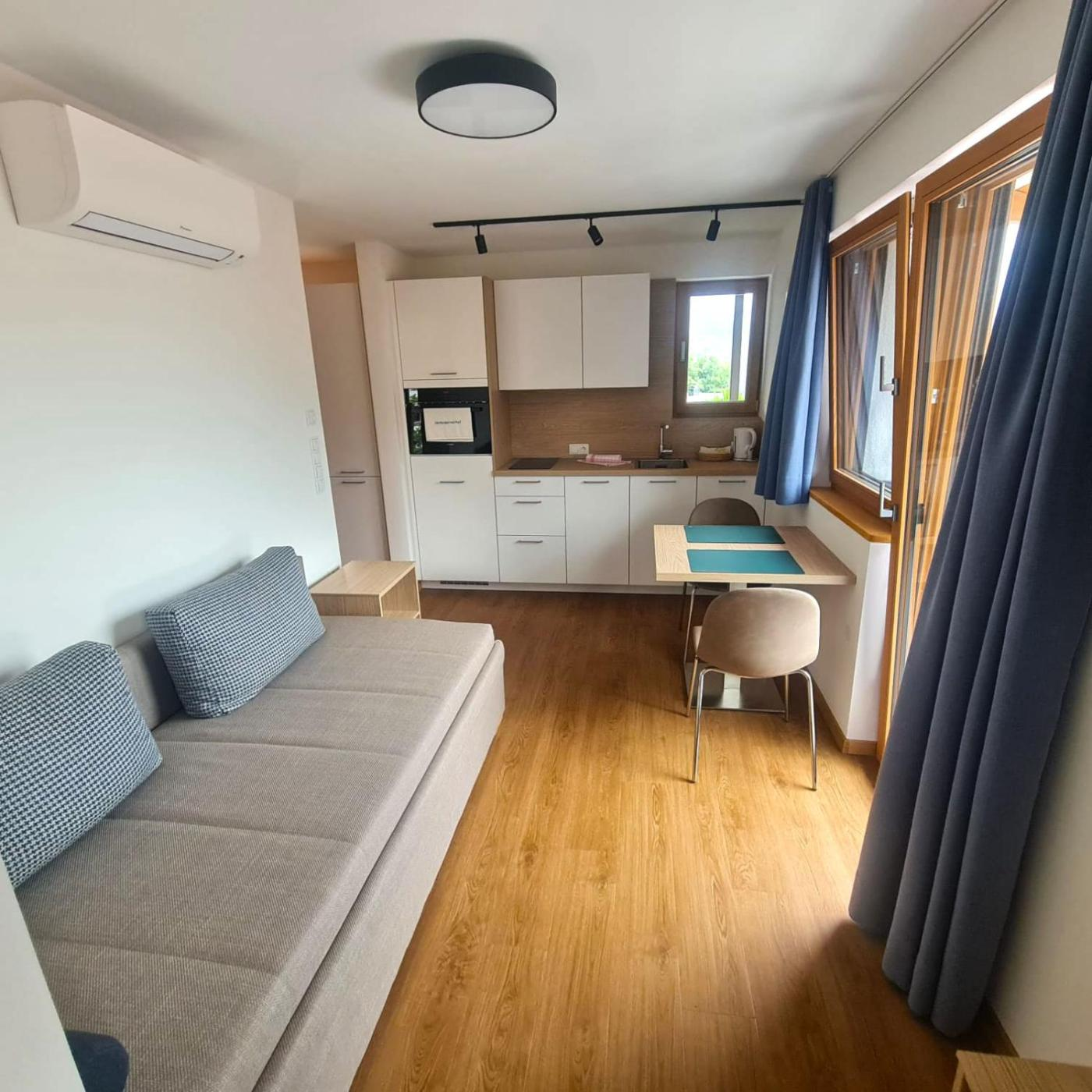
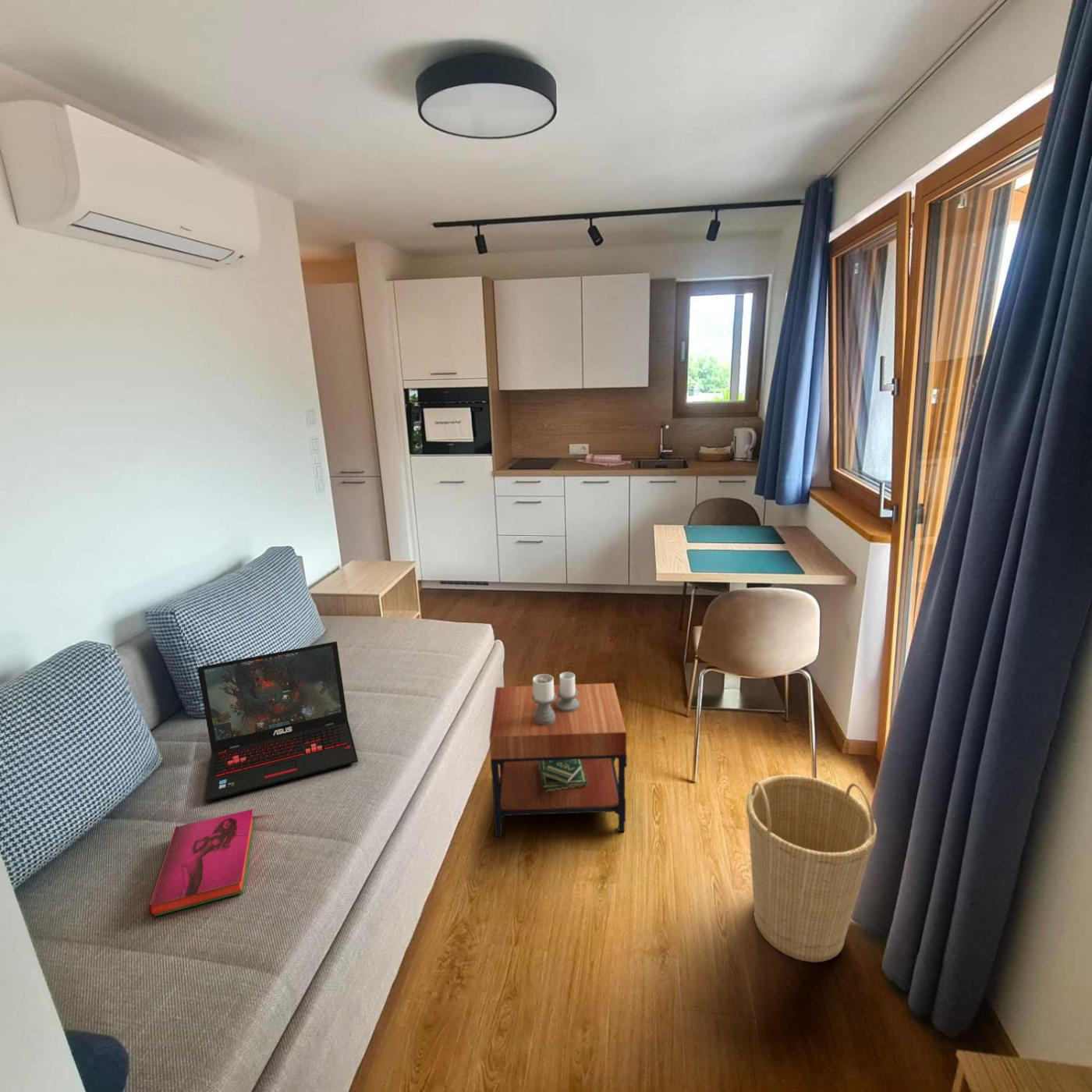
+ laptop (277, 715)
+ hardback book (206, 858)
+ side table (557, 737)
+ basket (804, 858)
